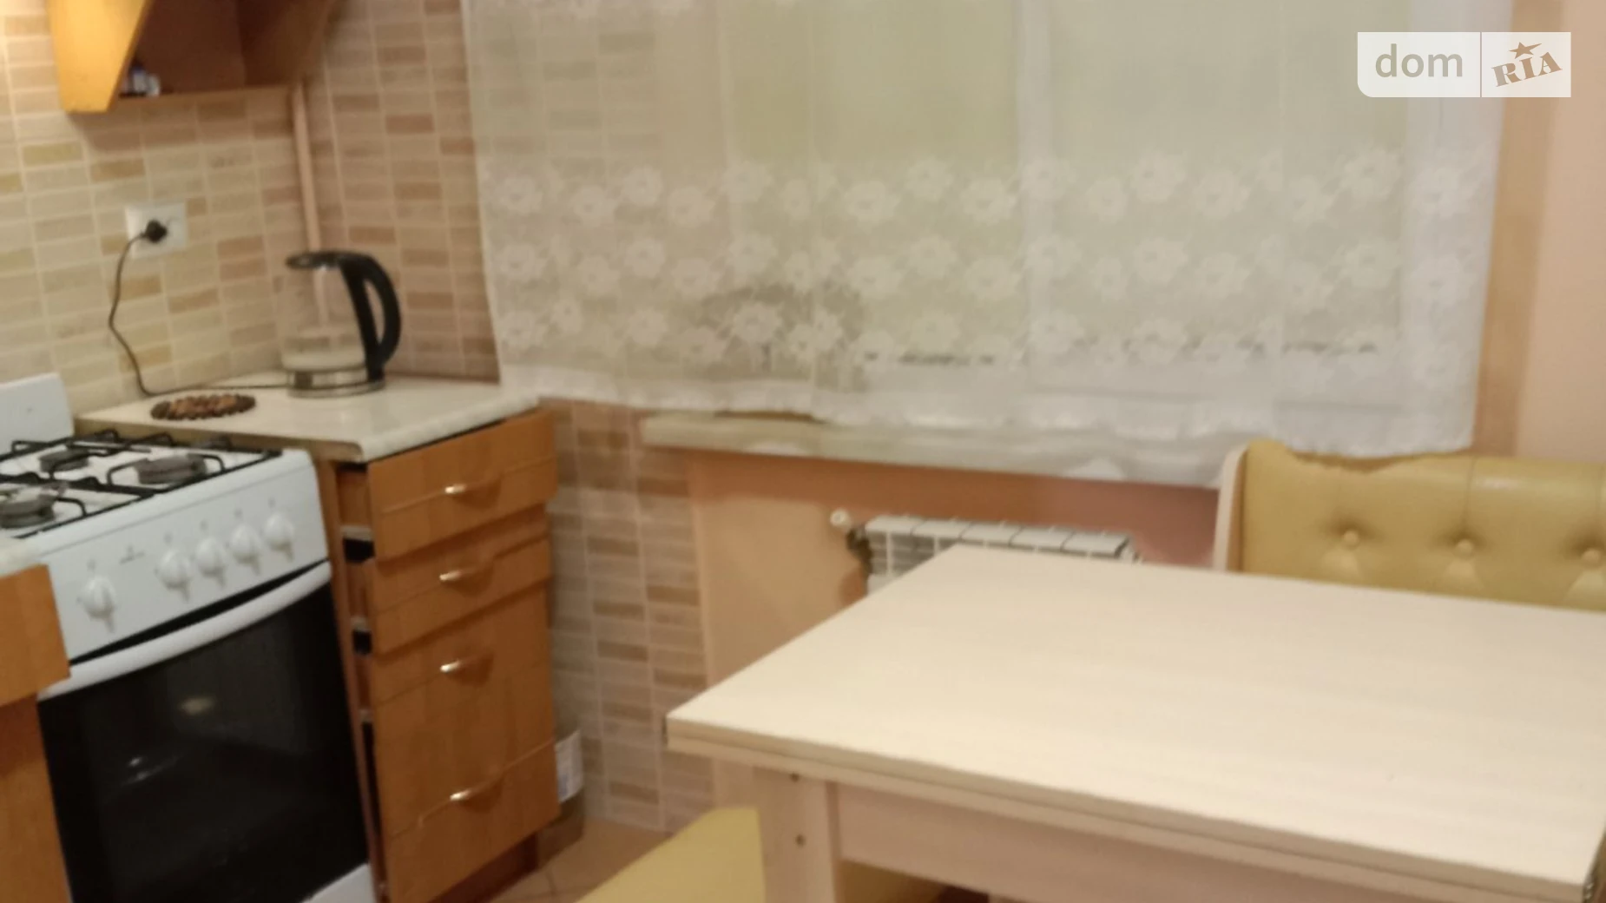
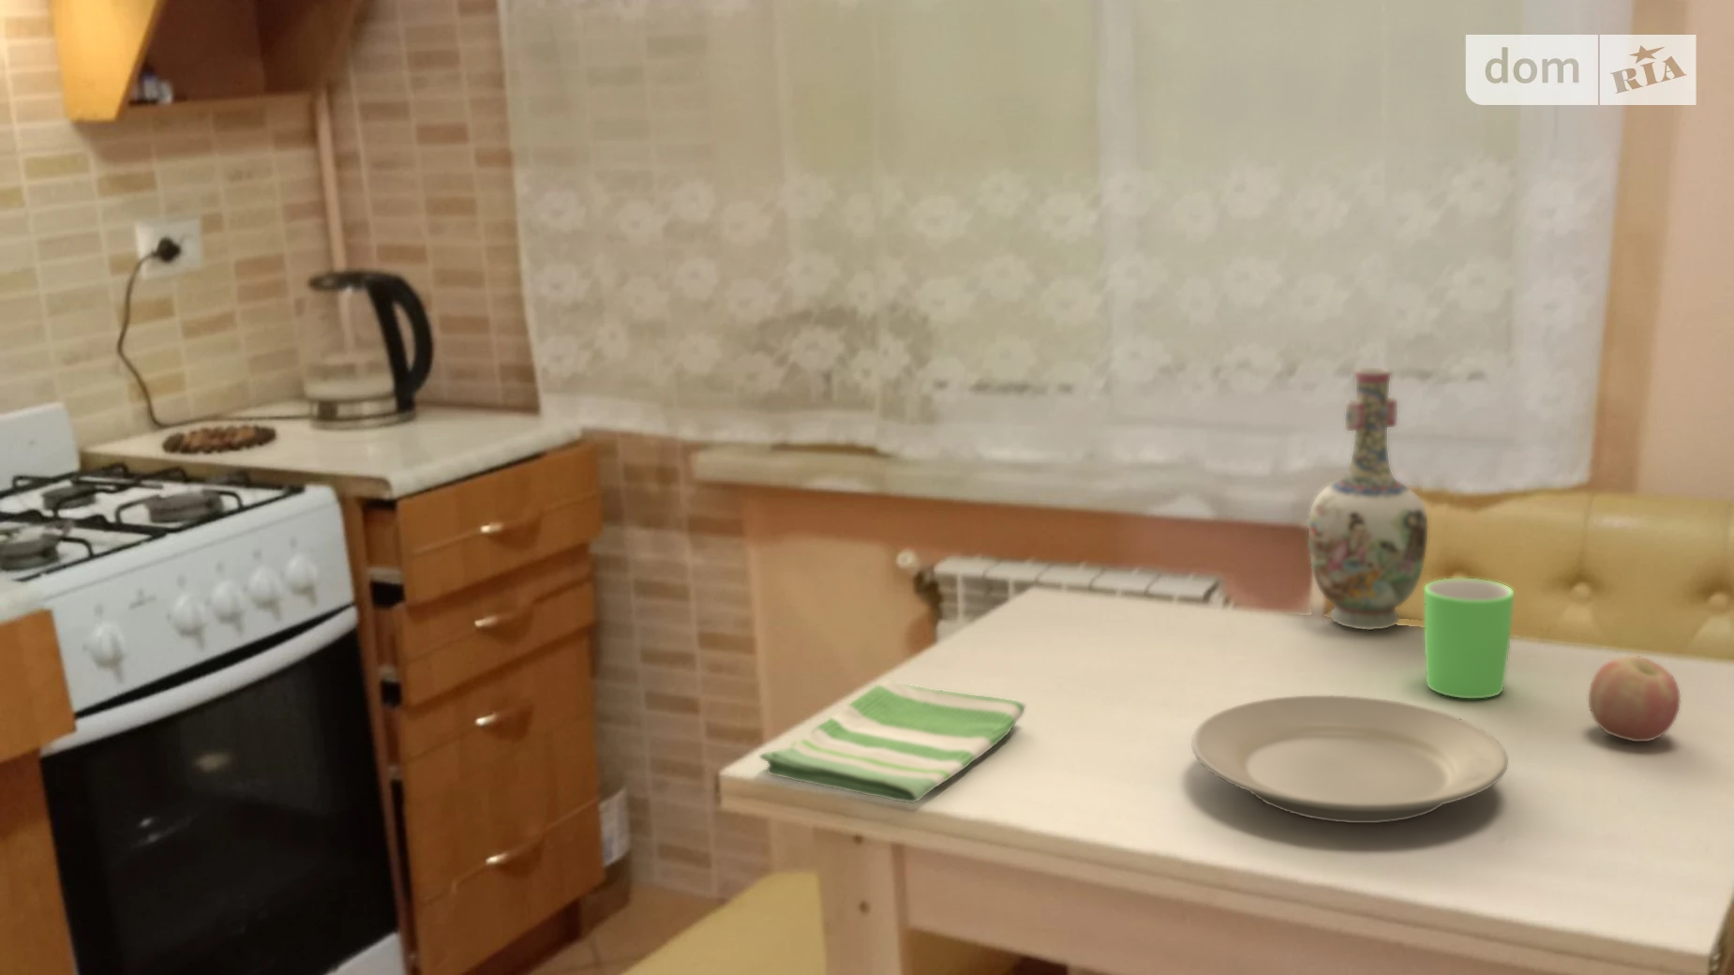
+ vase (1367, 496)
+ dish towel (898, 736)
+ apple (1634, 698)
+ plate (1345, 763)
+ mug (1472, 633)
